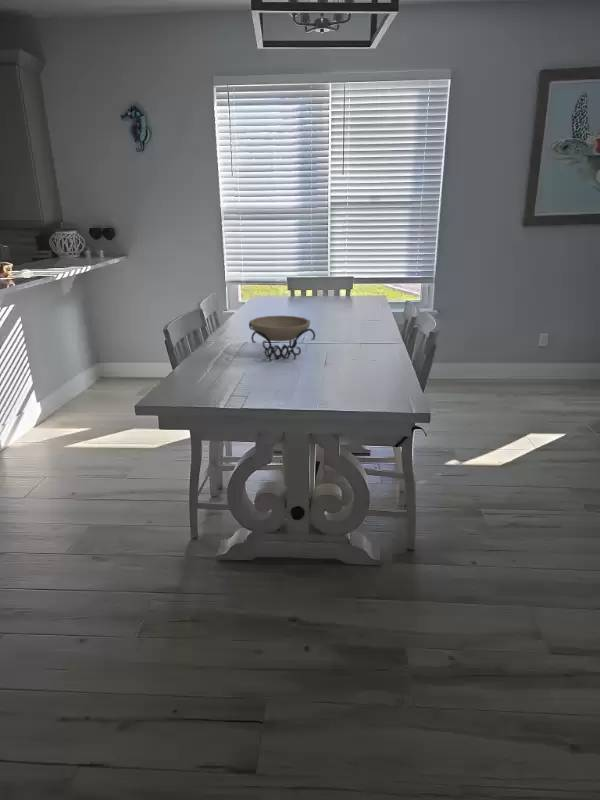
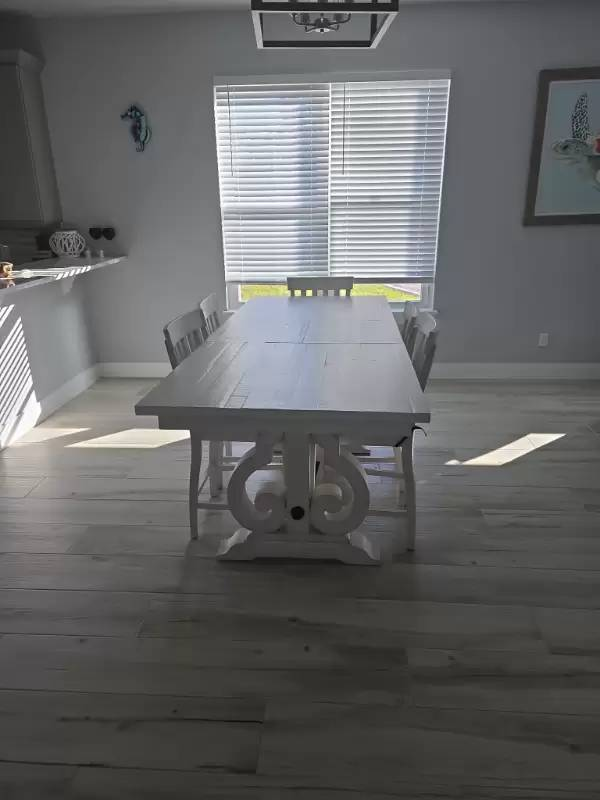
- decorative bowl (280, 339)
